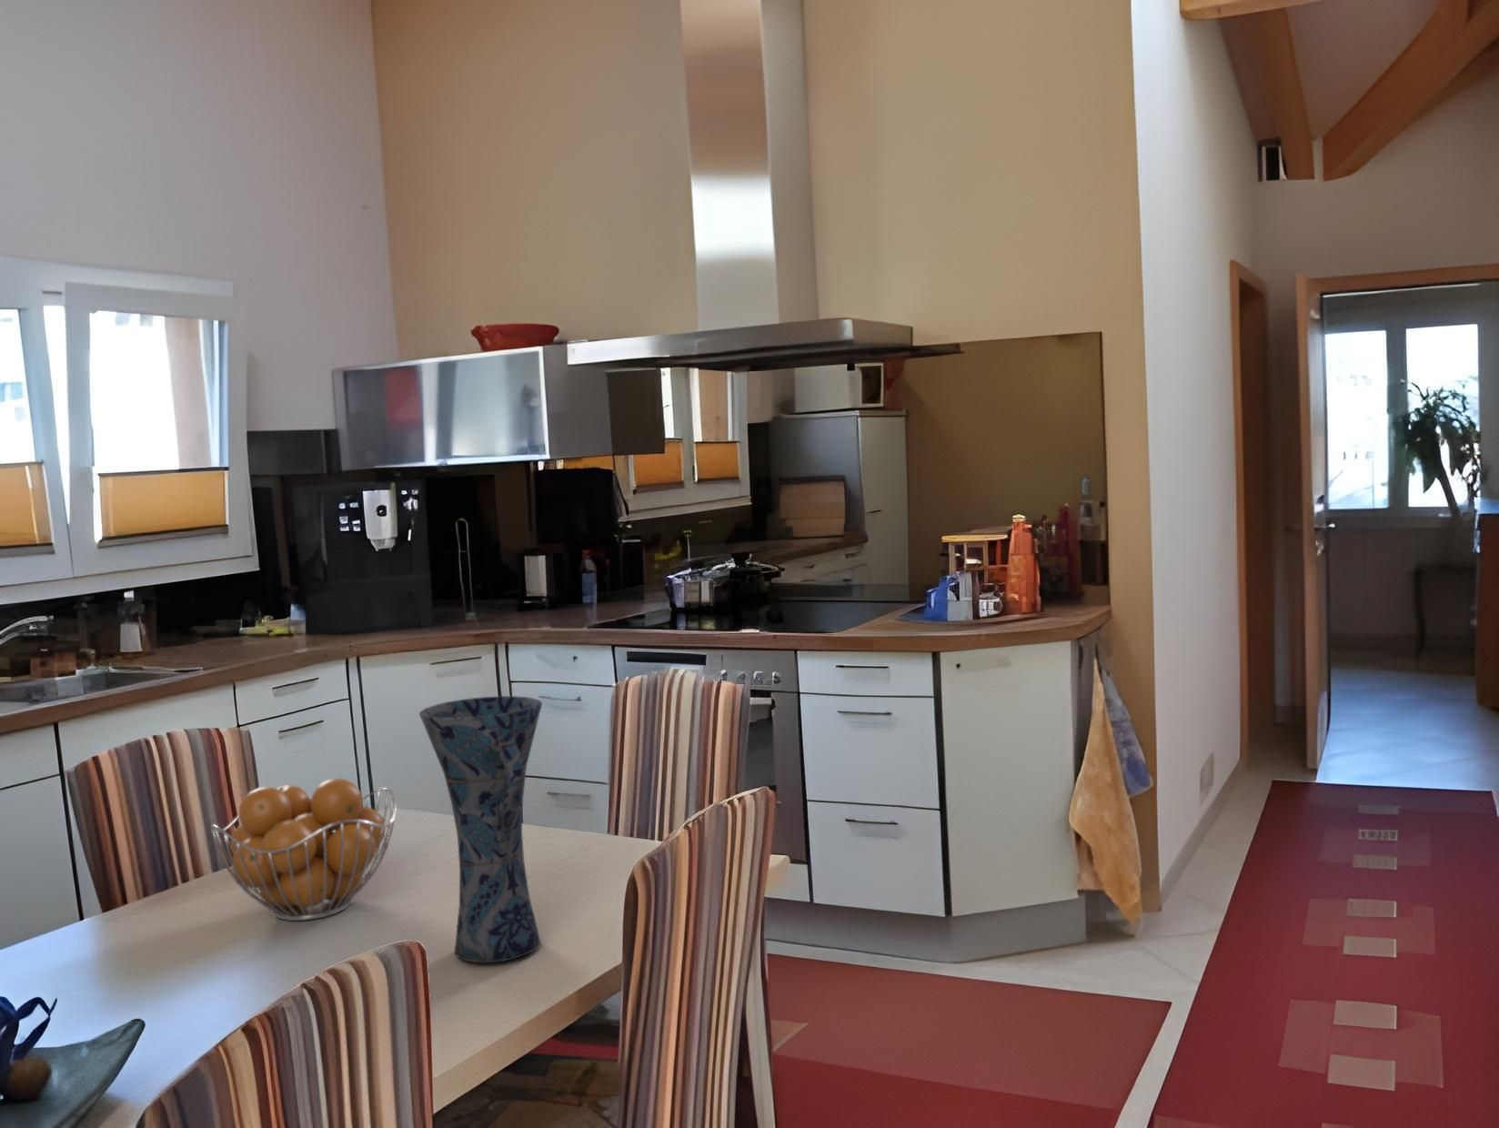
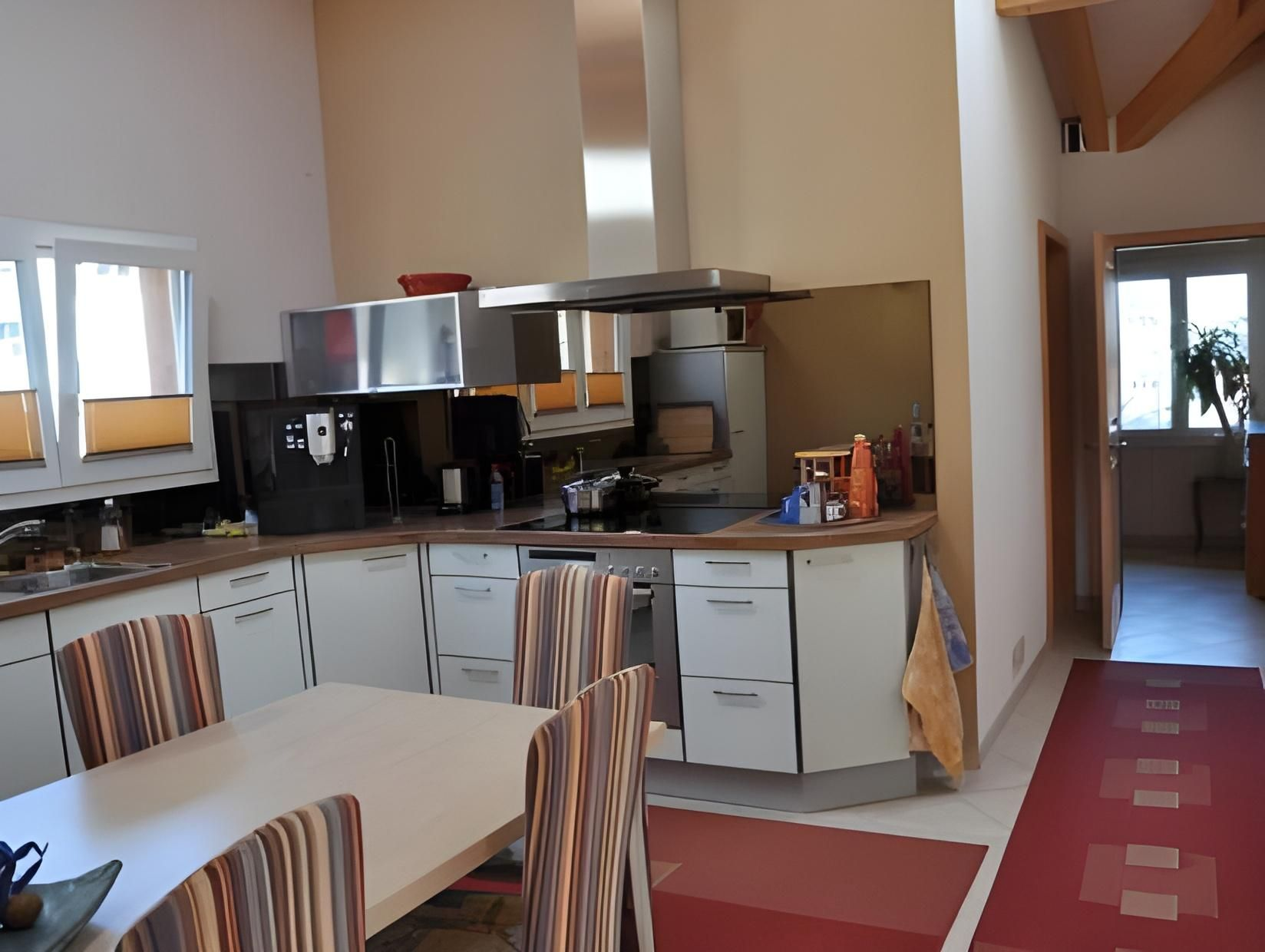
- vase (489, 828)
- fruit basket (307, 844)
